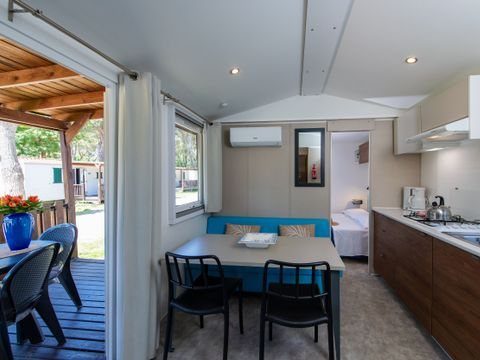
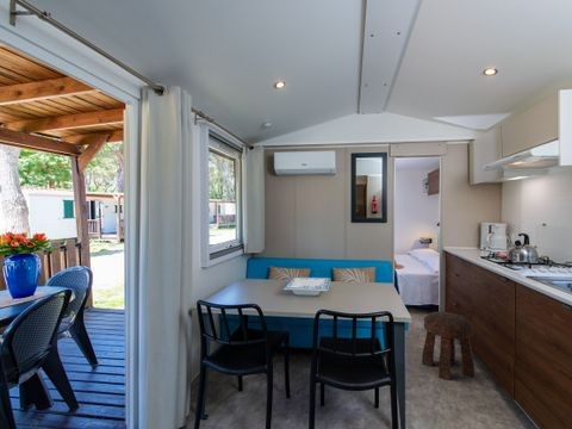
+ stool (447, 342)
